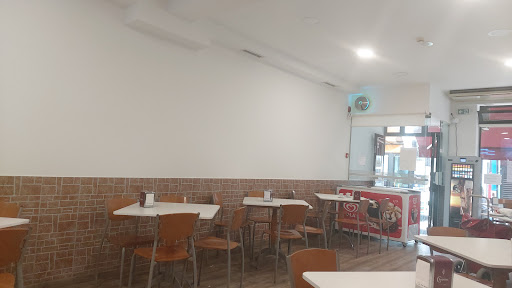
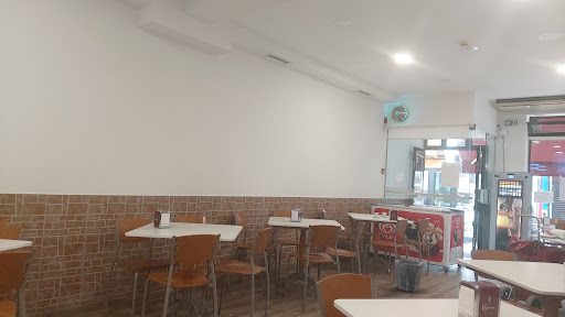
+ waste bin (407, 275)
